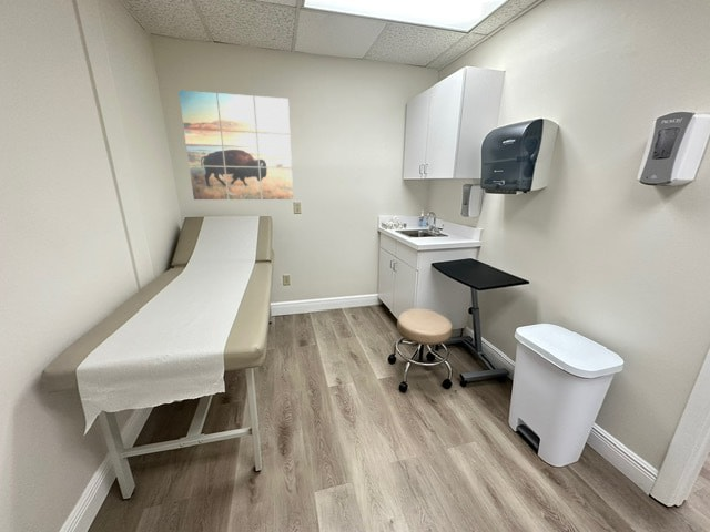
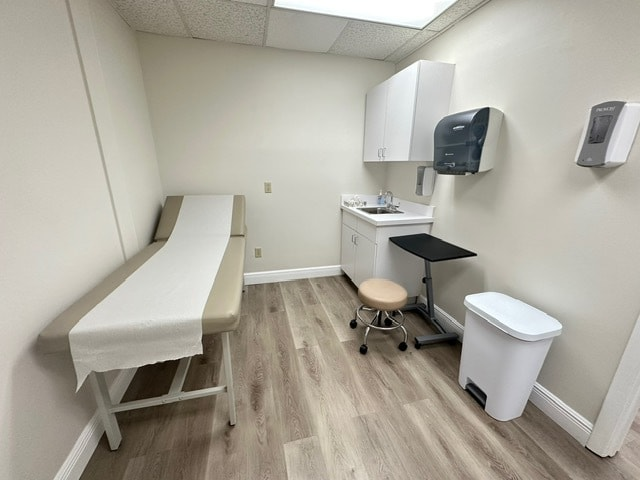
- wall art (241, 150)
